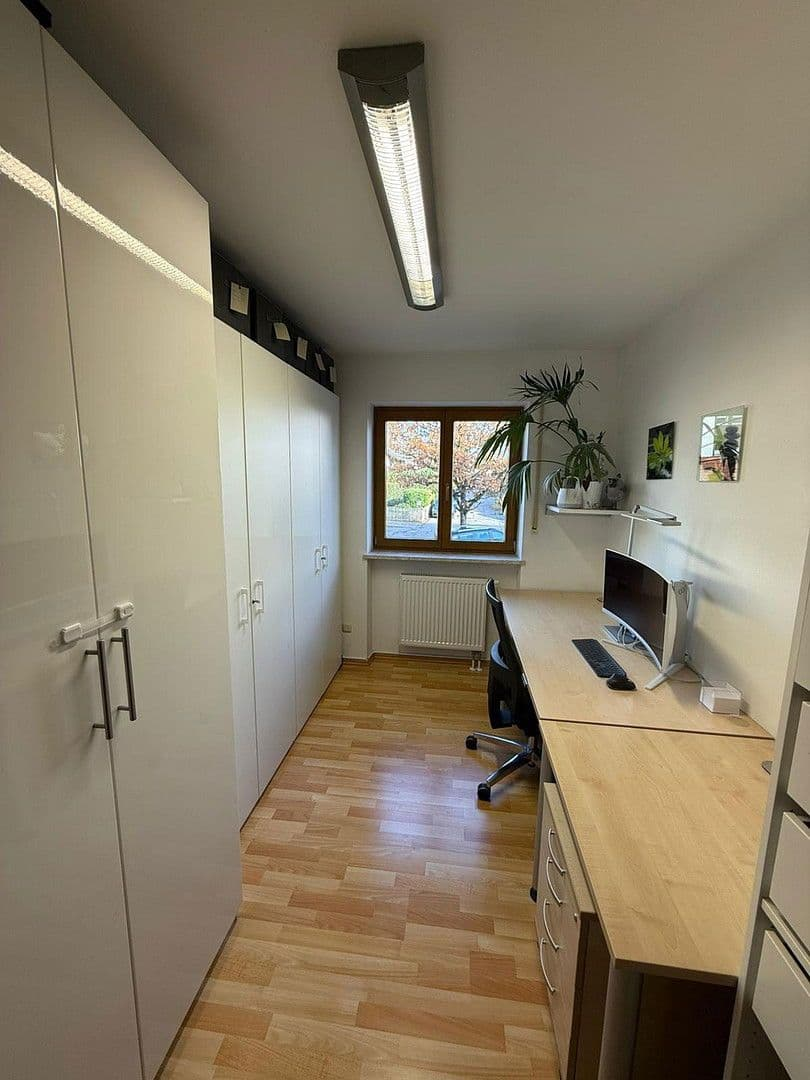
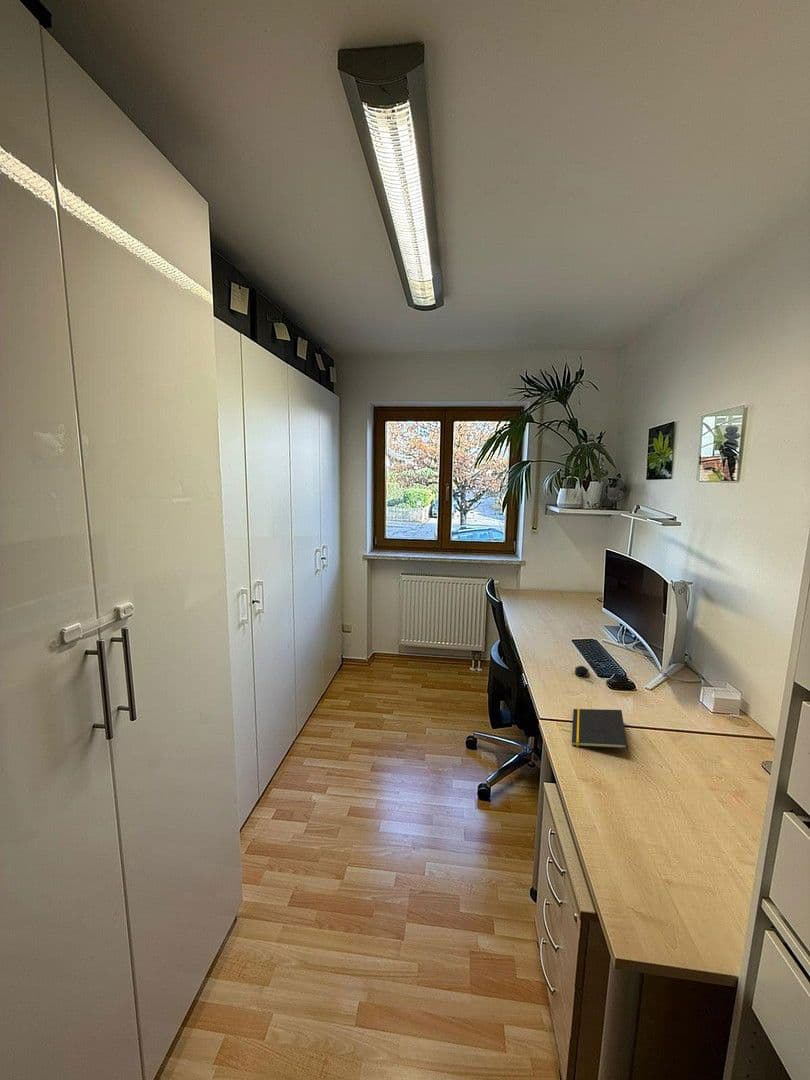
+ notepad (598, 727)
+ computer mouse (584, 672)
